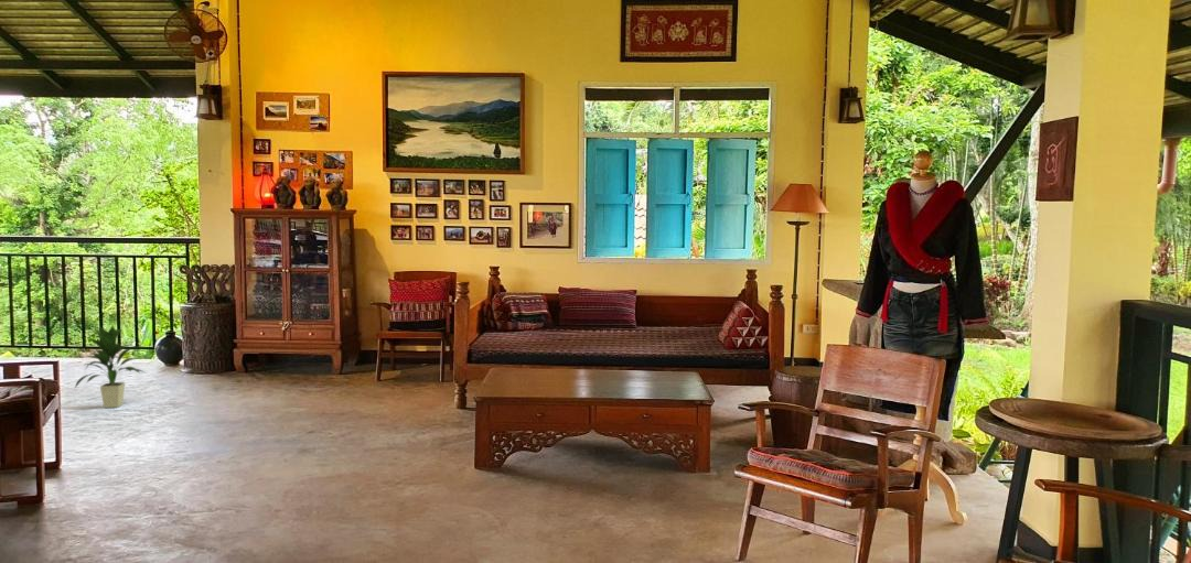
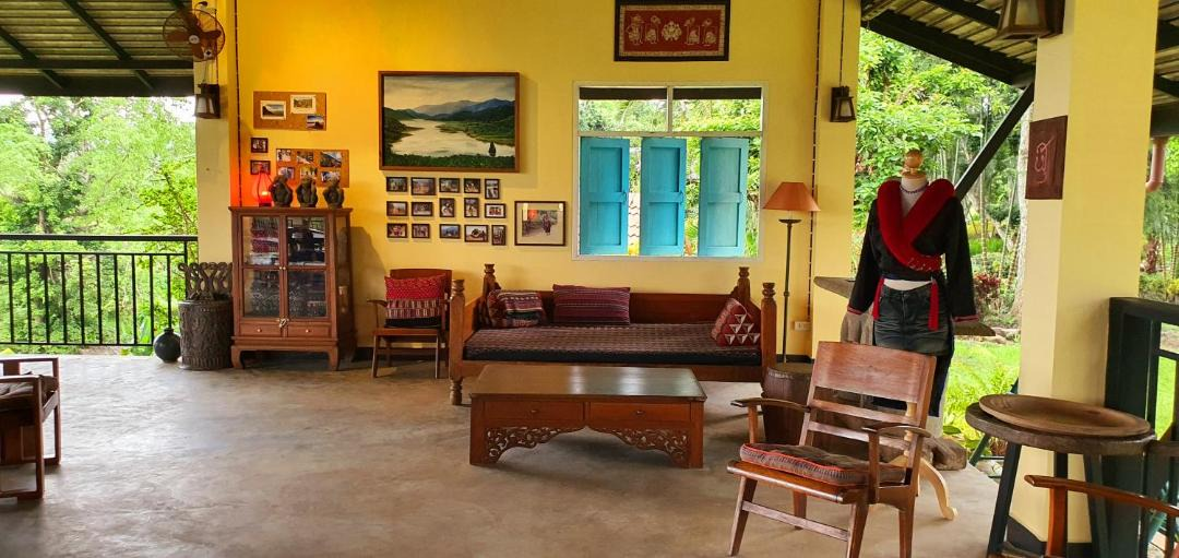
- indoor plant (109, 365)
